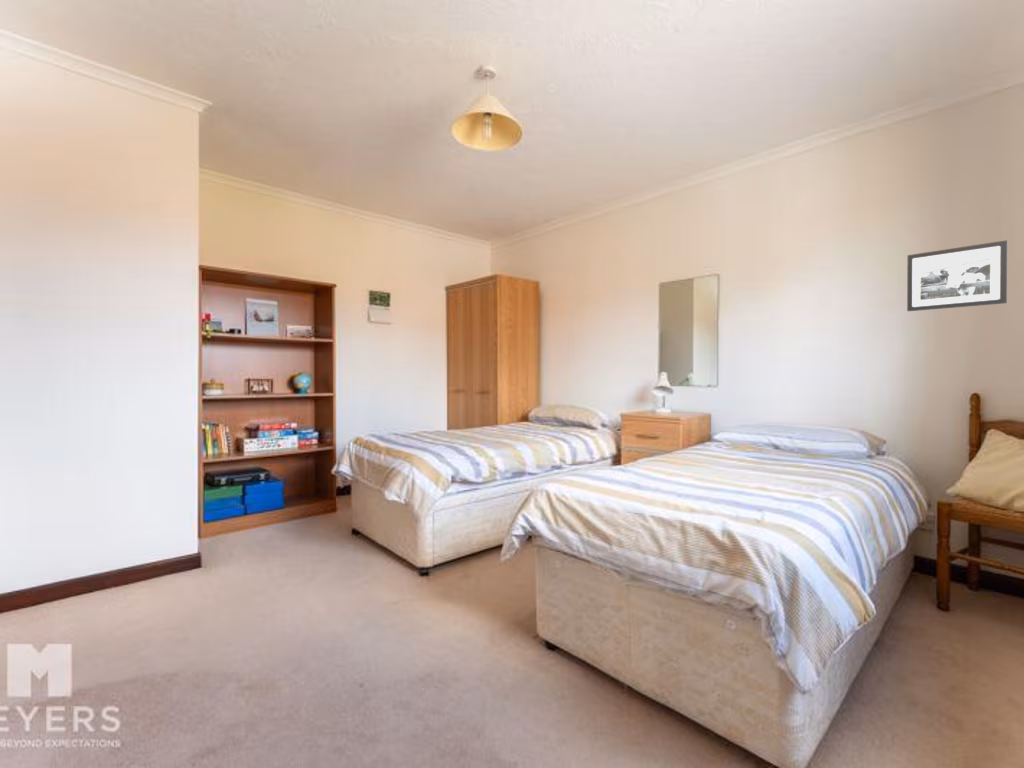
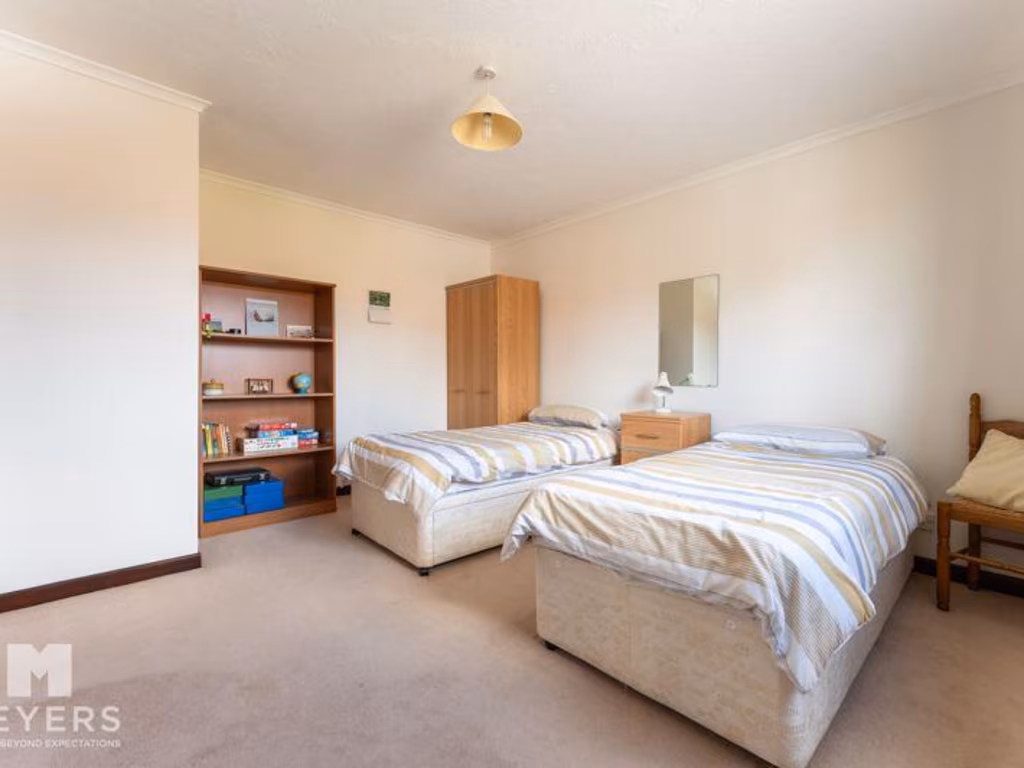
- picture frame (954, 277)
